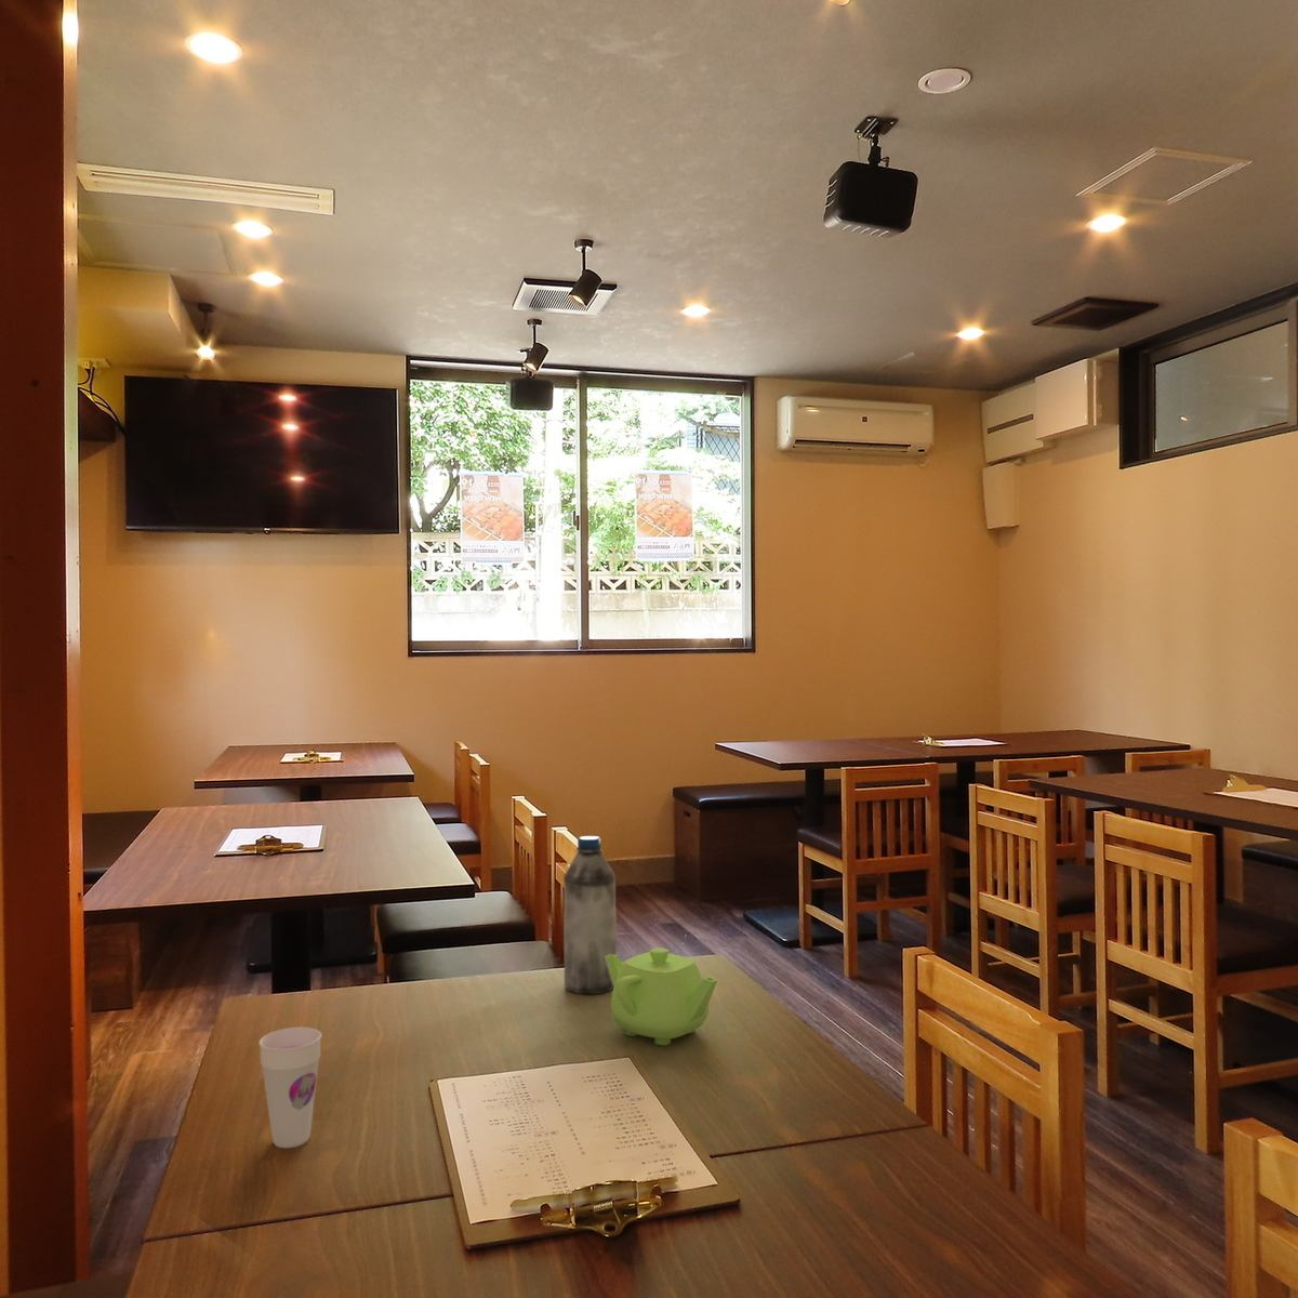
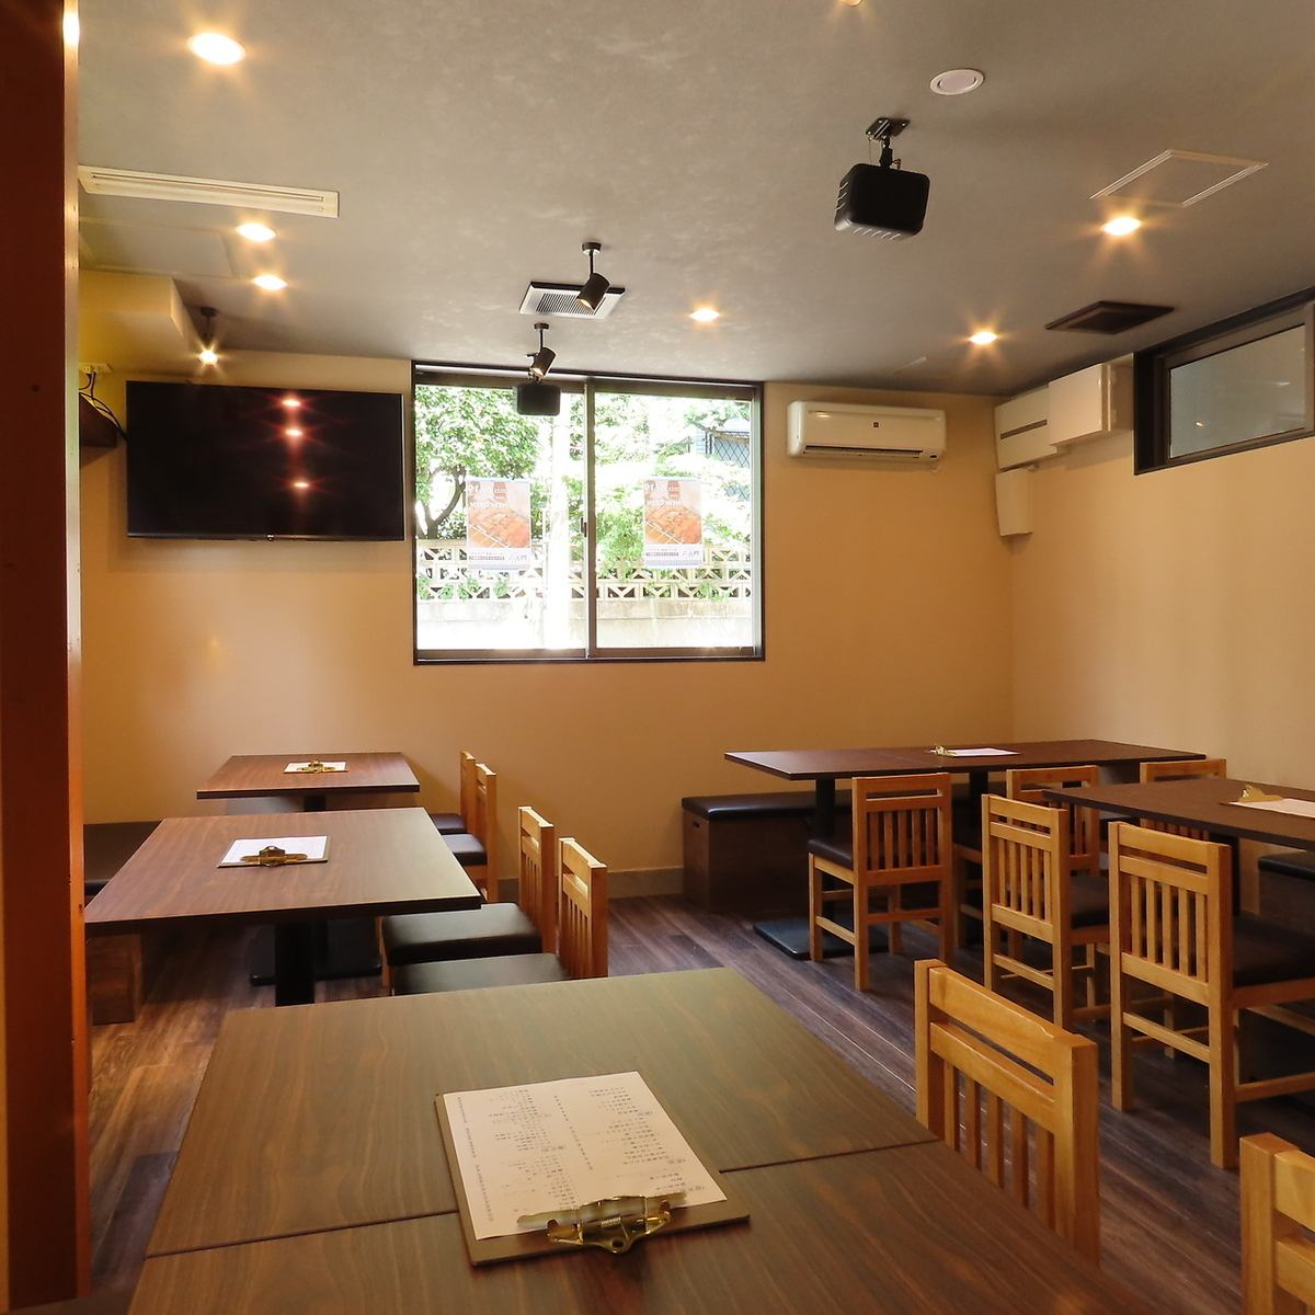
- water bottle (590, 912)
- teapot (654, 993)
- cup (291, 1089)
